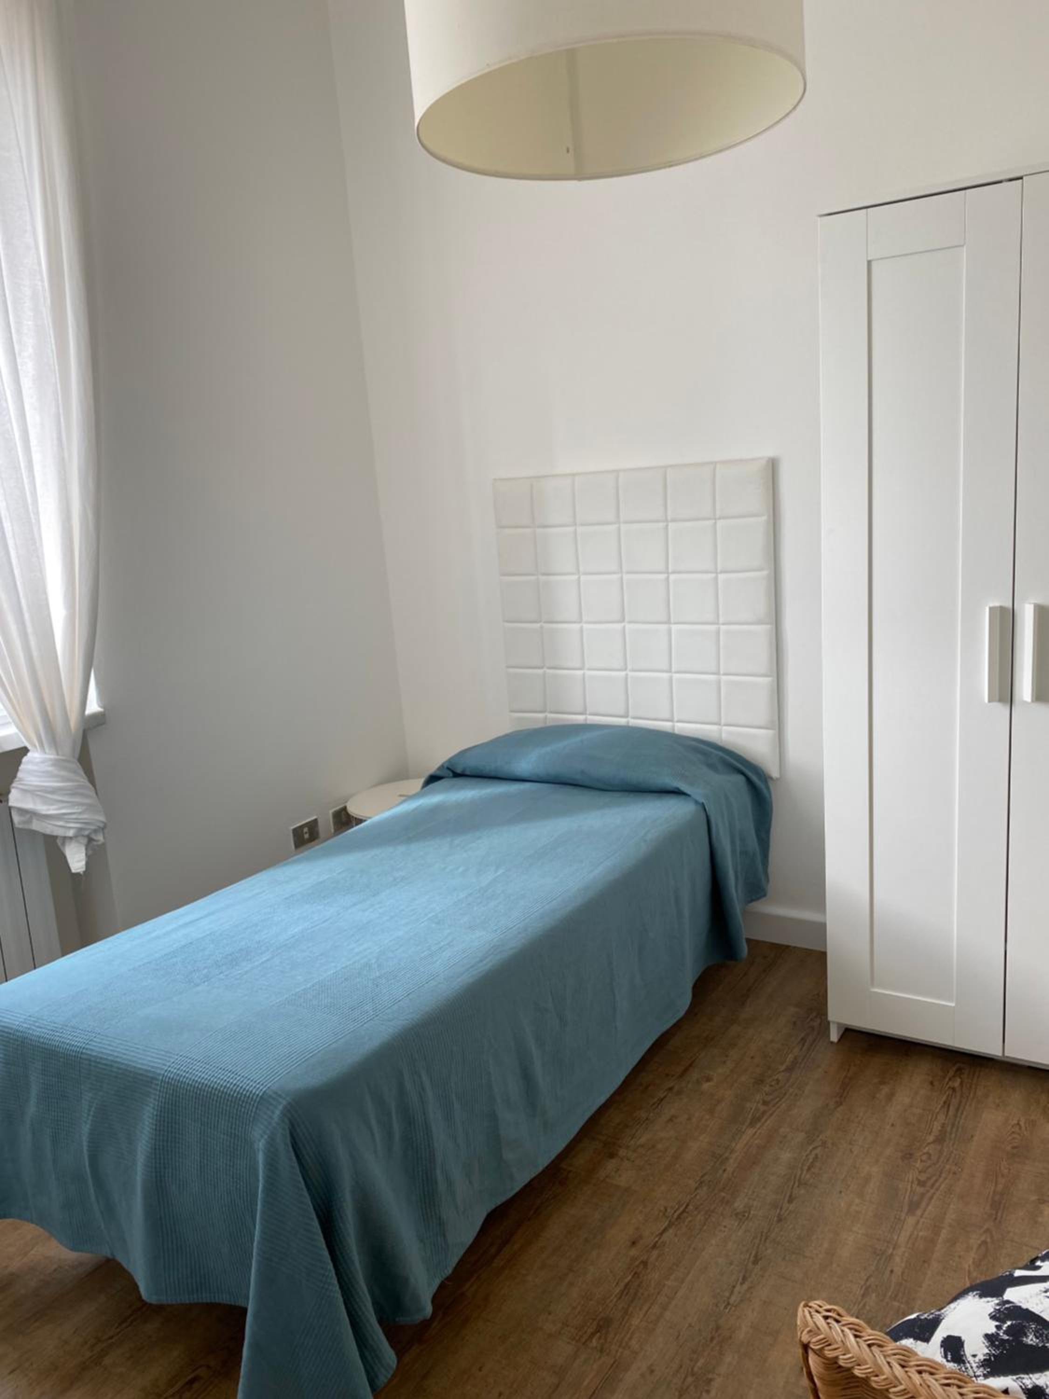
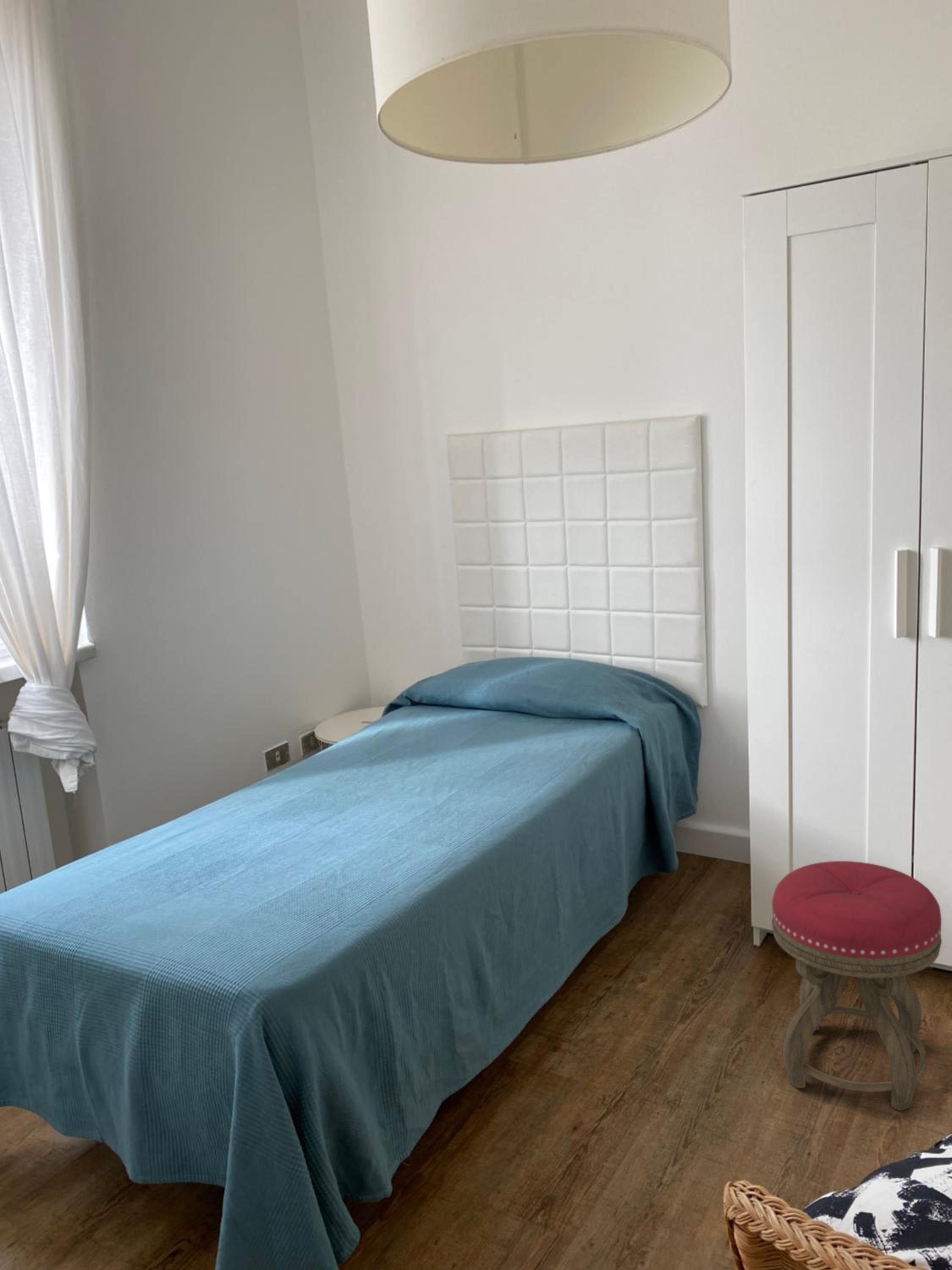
+ stool (854, 976)
